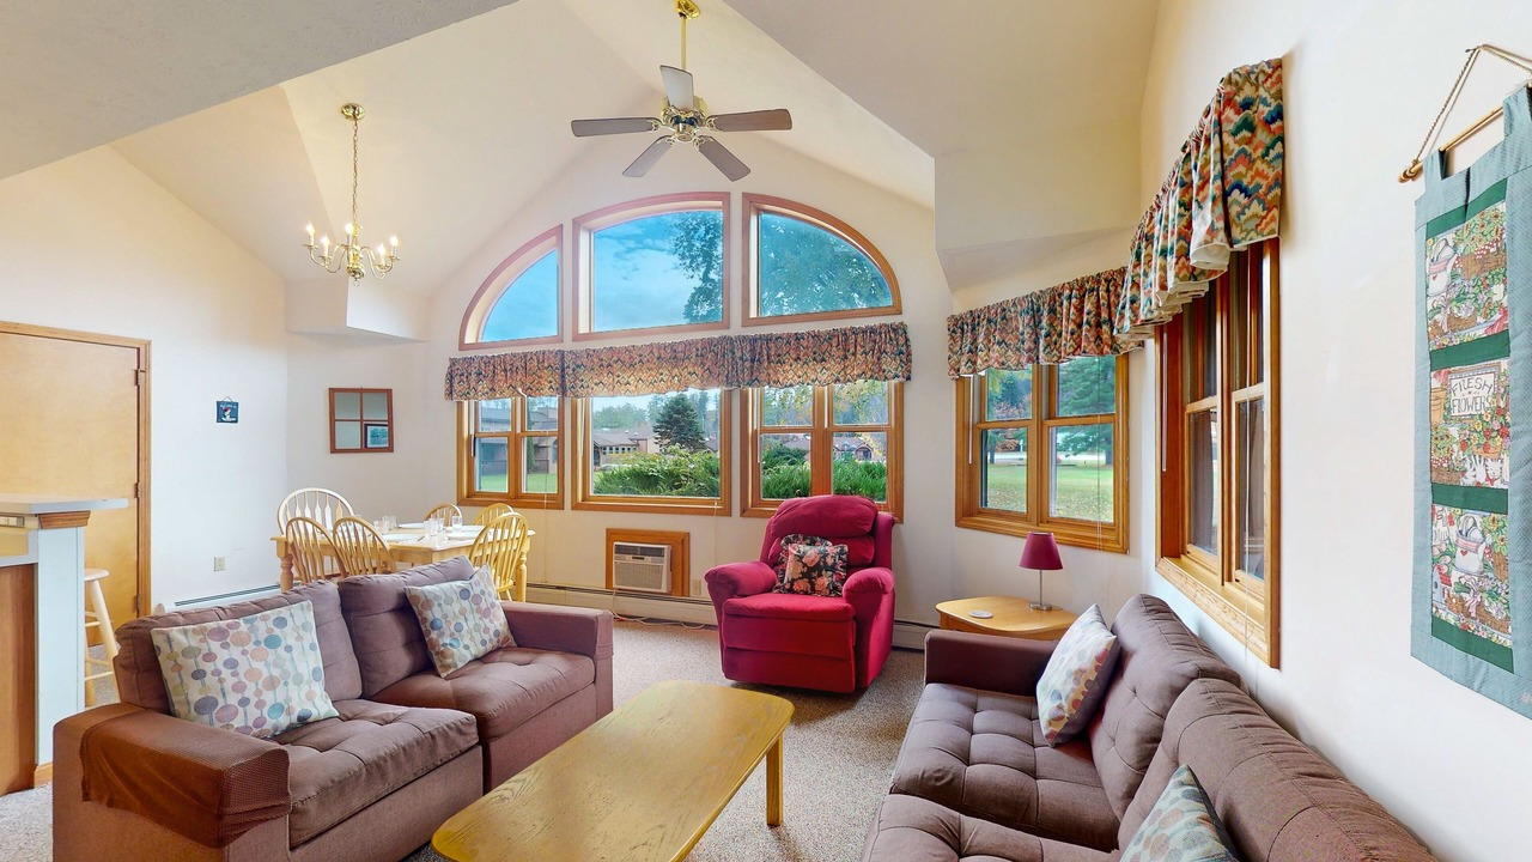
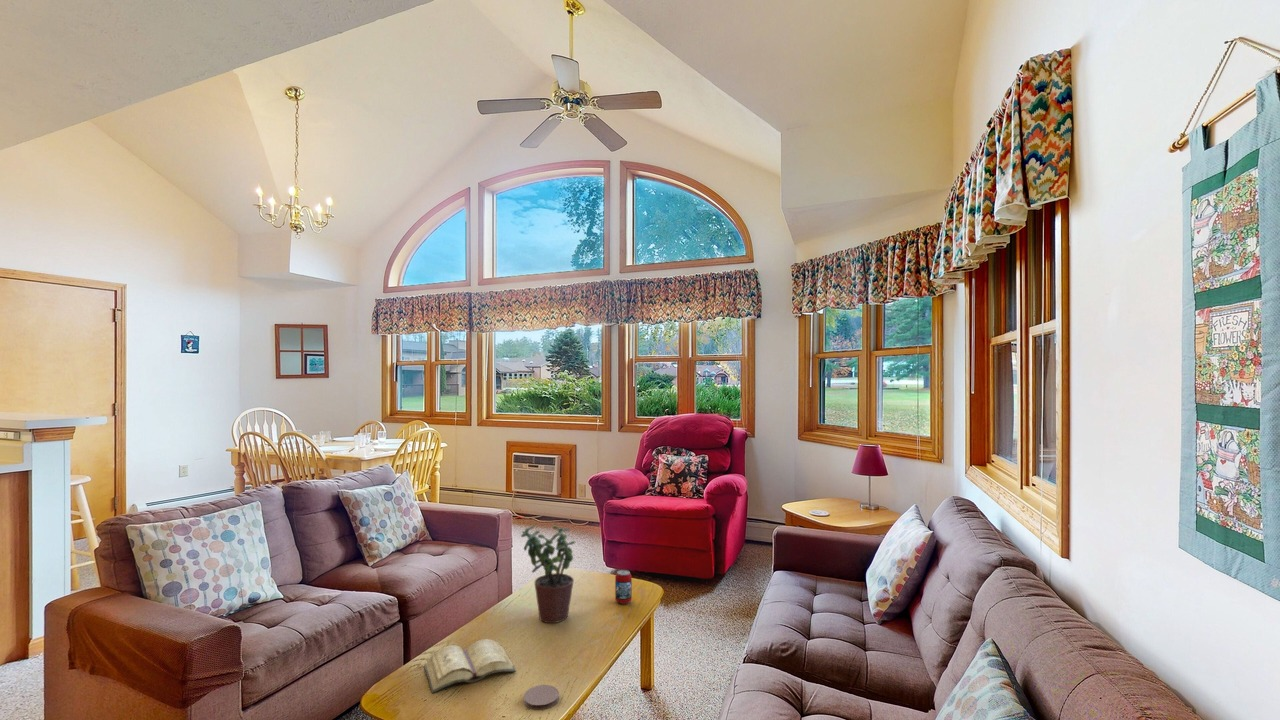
+ diary (469, 660)
+ beverage can (623, 586)
+ potted plant (553, 569)
+ coaster (541, 697)
